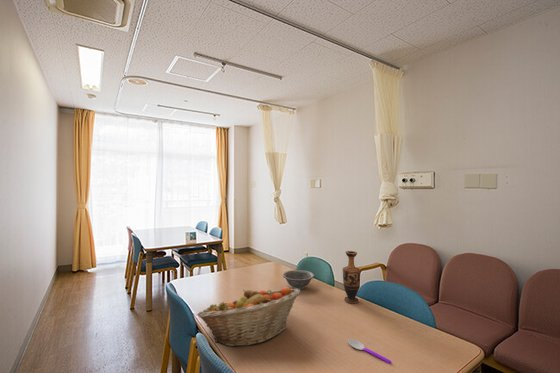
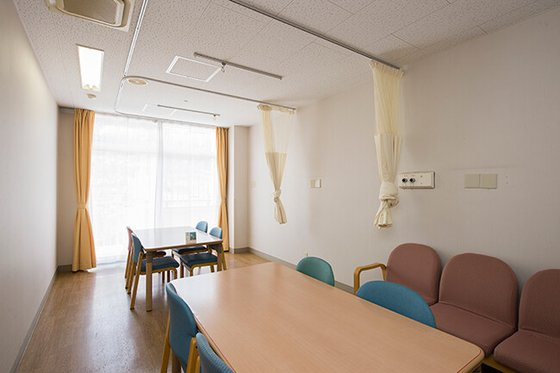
- decorative bowl (298, 280)
- spoon (368, 350)
- fruit basket (251, 309)
- vase (351, 276)
